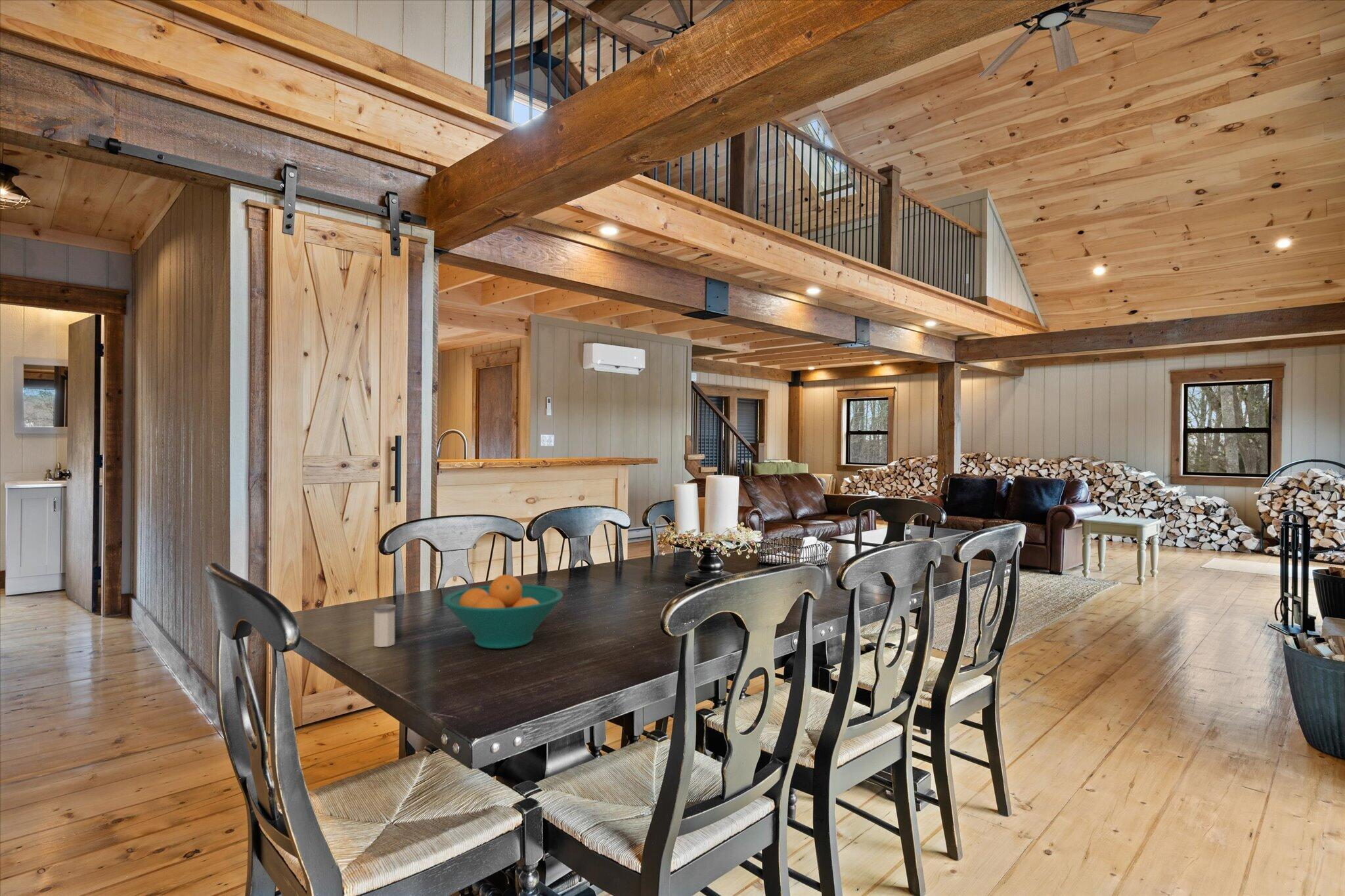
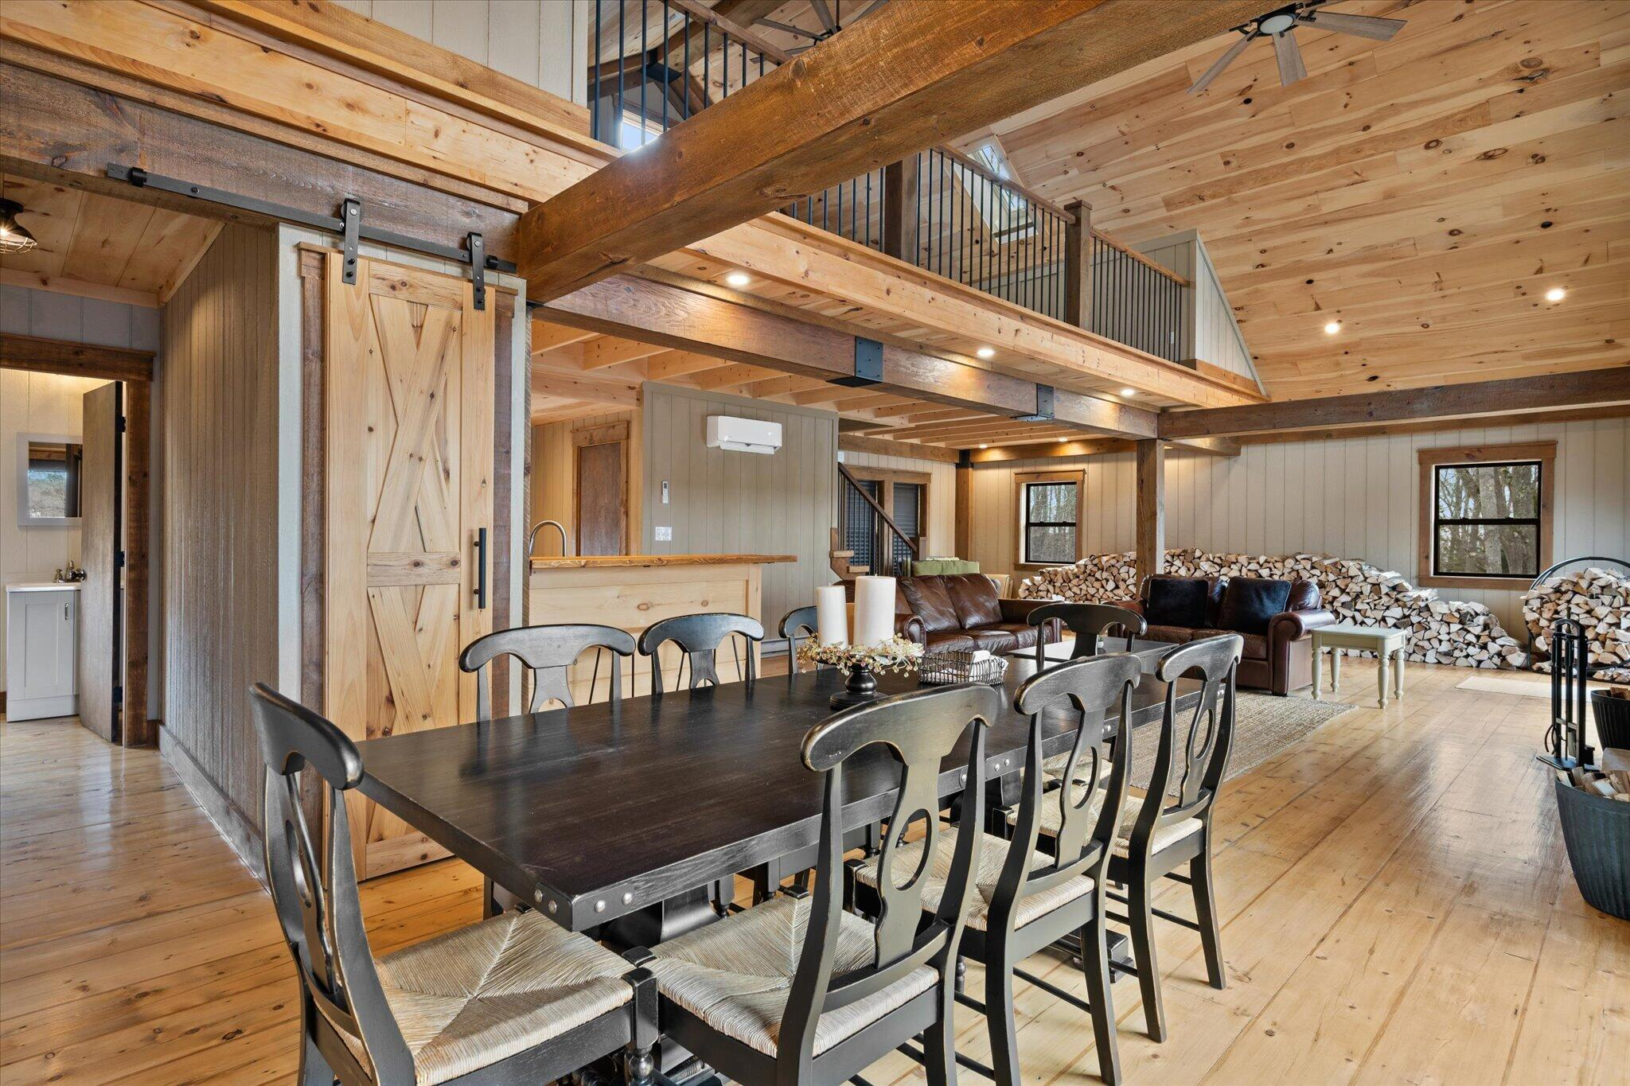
- fruit bowl (504, 608)
- salt shaker (384, 625)
